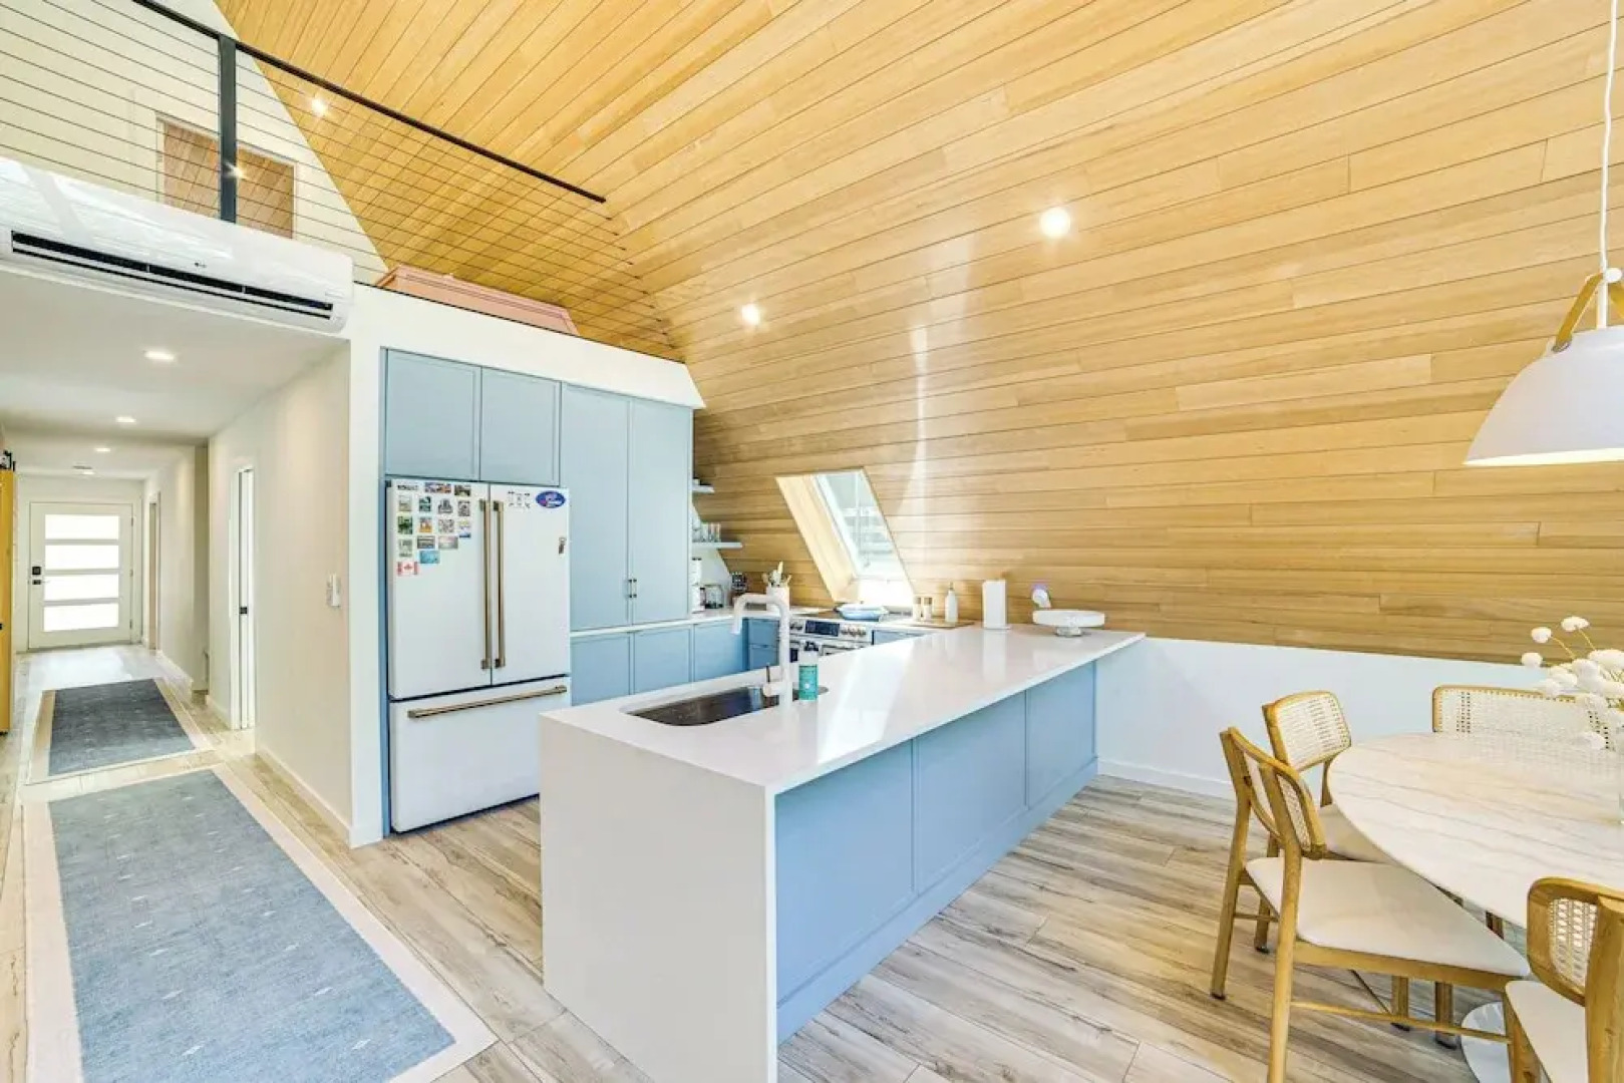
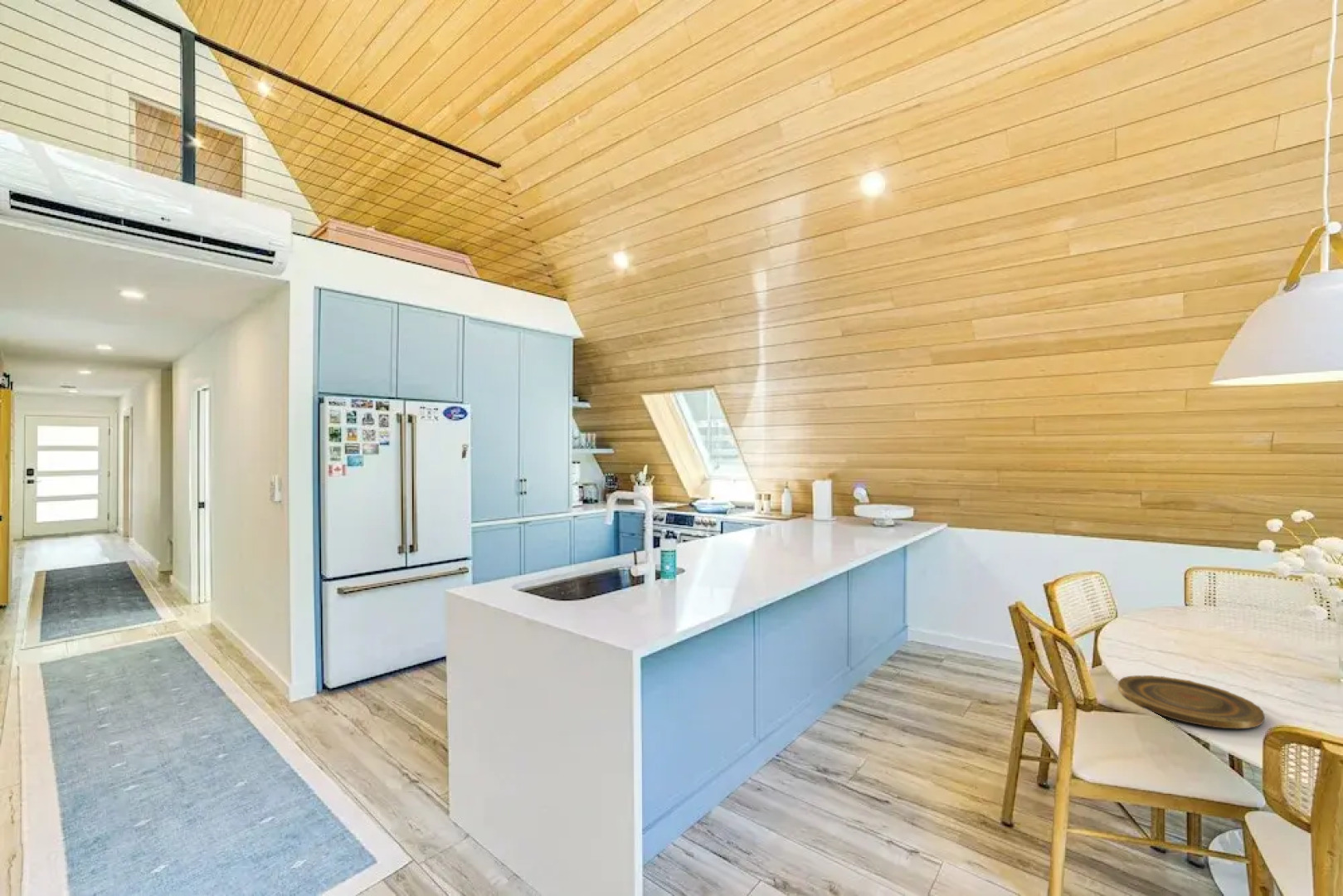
+ plate (1186, 699)
